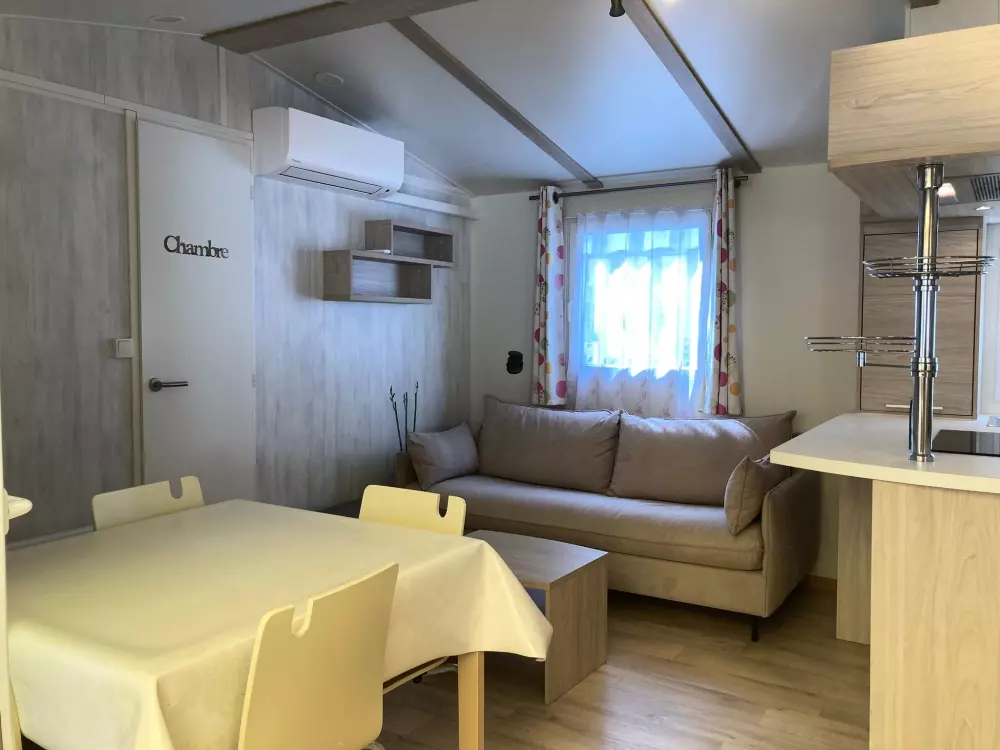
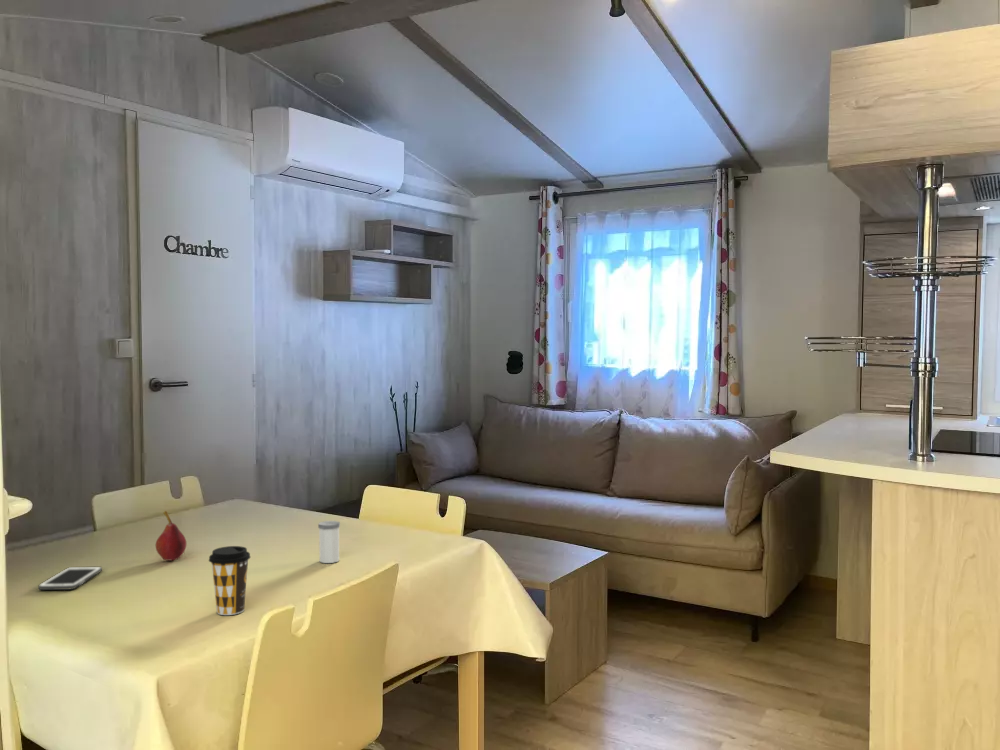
+ salt shaker (329, 541)
+ coffee cup (230, 580)
+ fruit (171, 535)
+ cell phone (71, 578)
